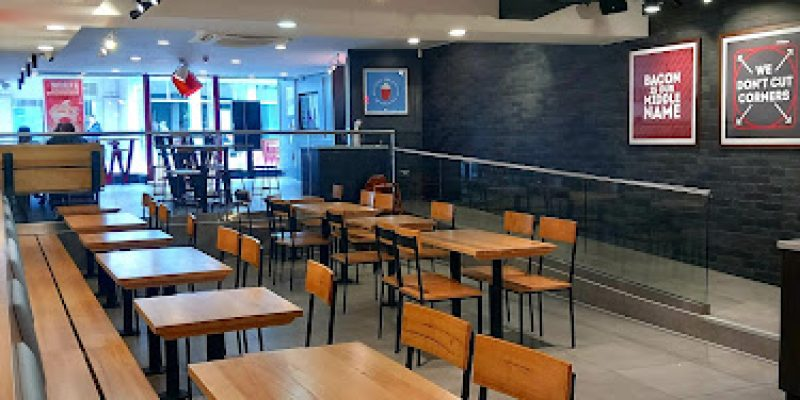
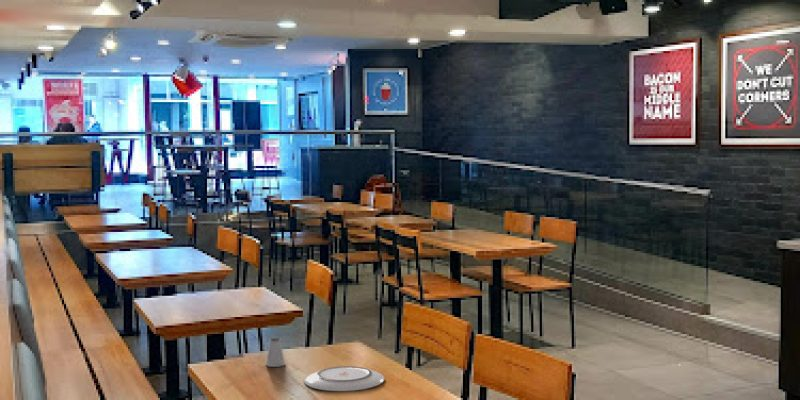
+ saltshaker (275, 351)
+ plate (344, 376)
